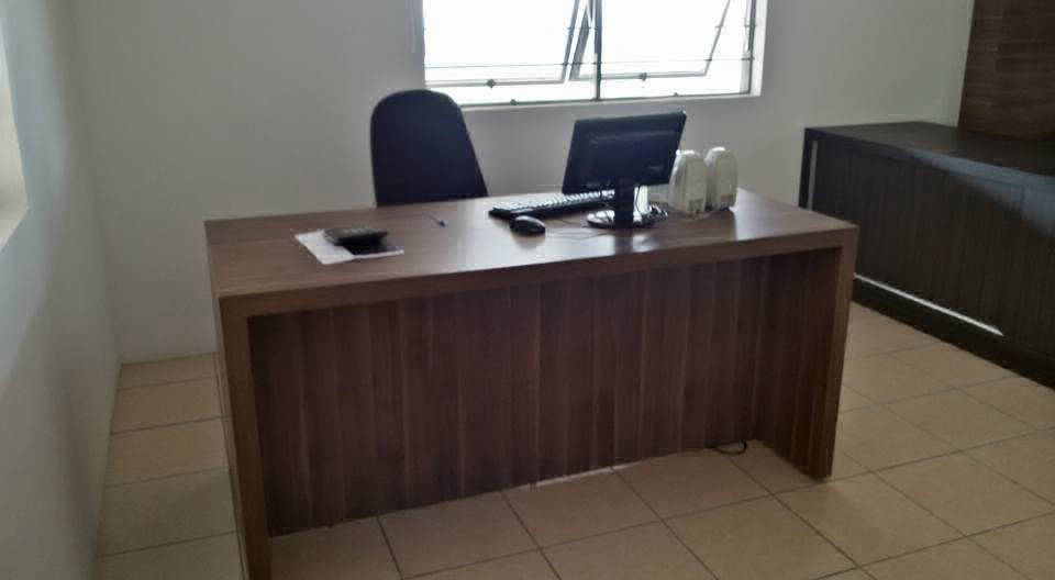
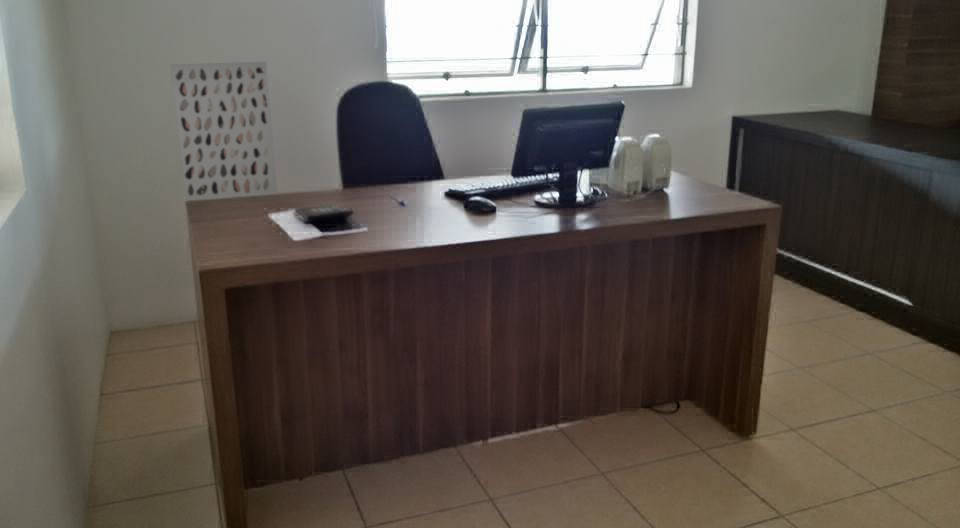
+ wall art (225, 132)
